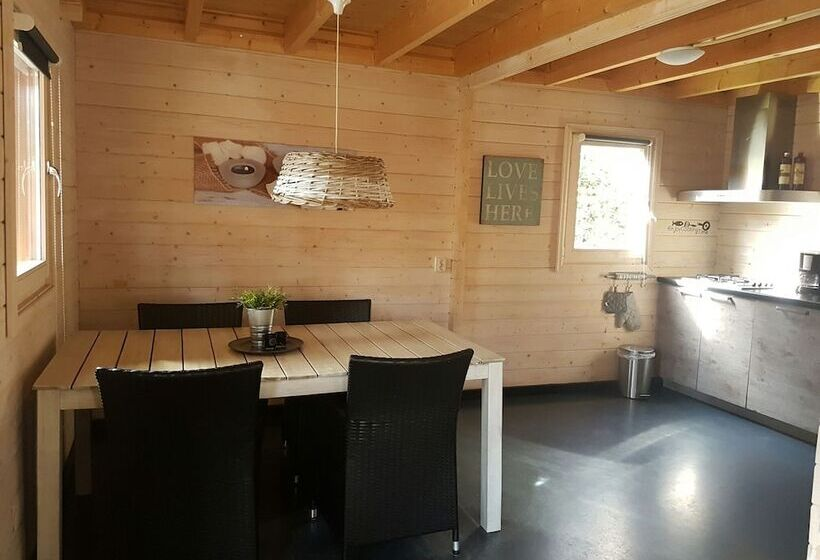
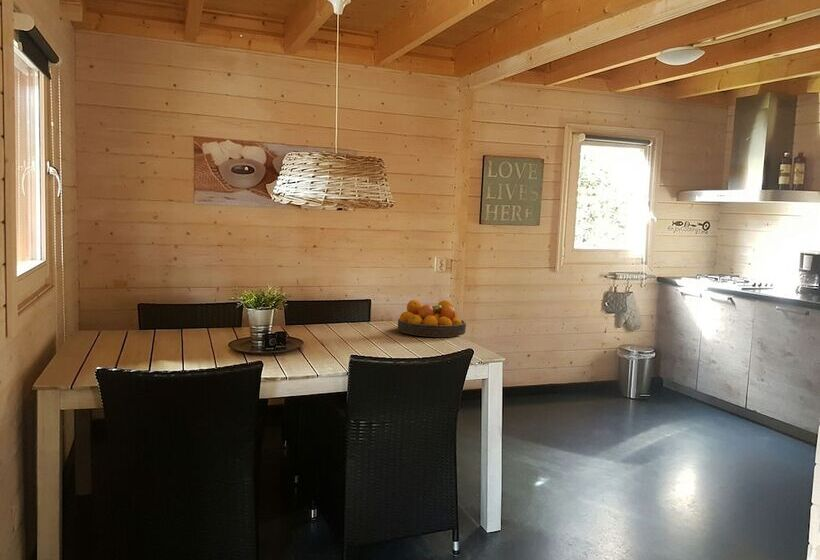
+ fruit bowl (432, 316)
